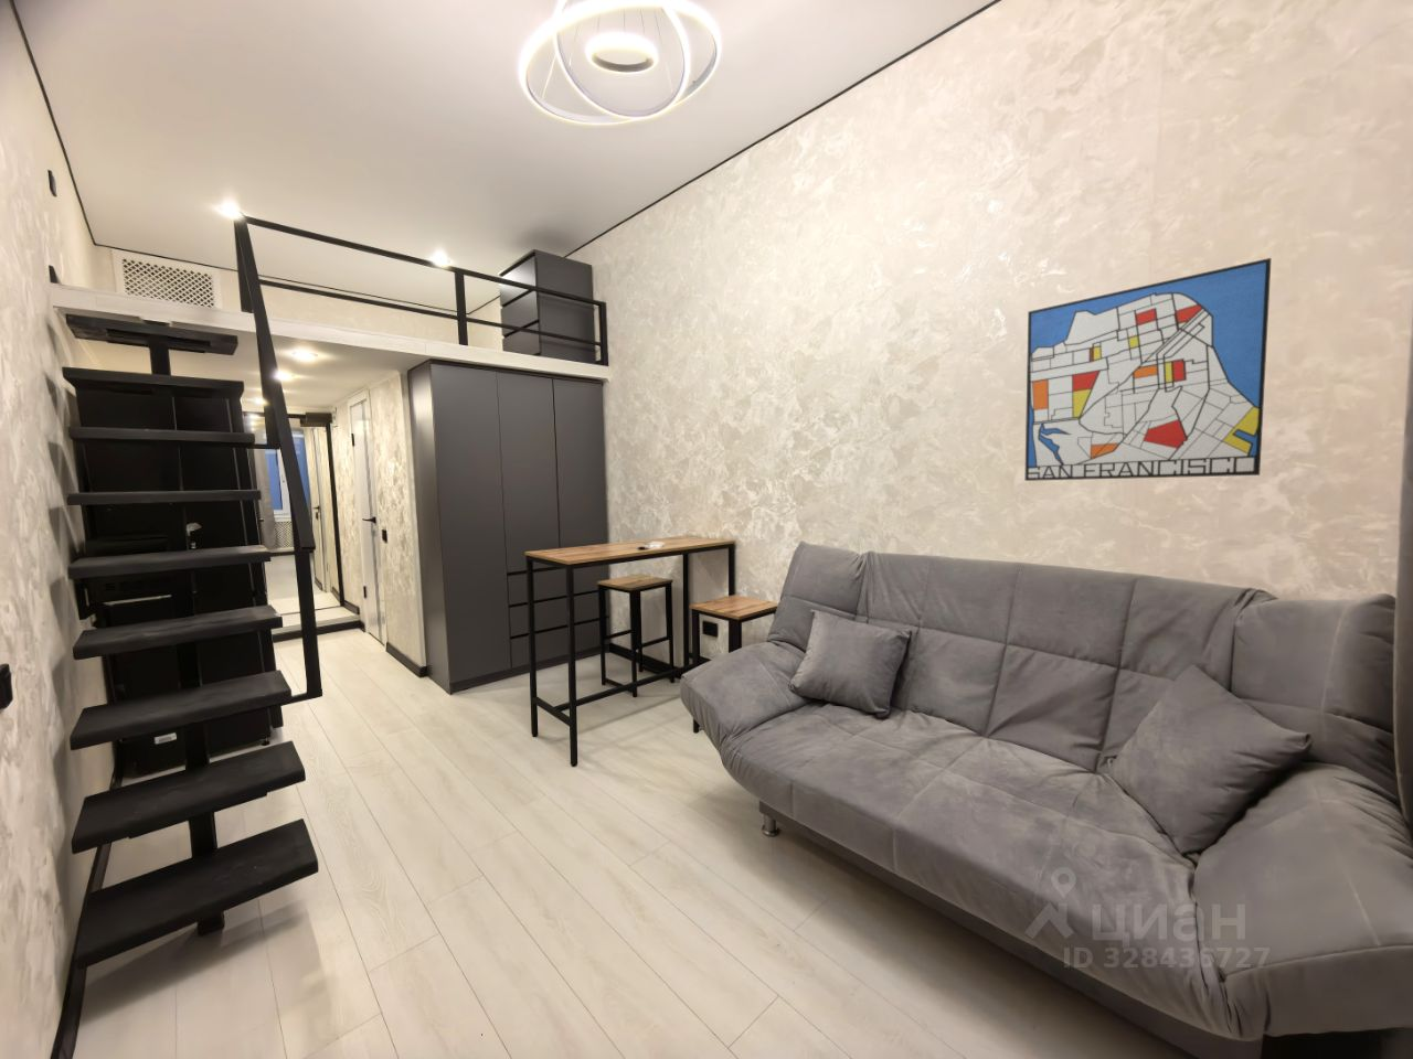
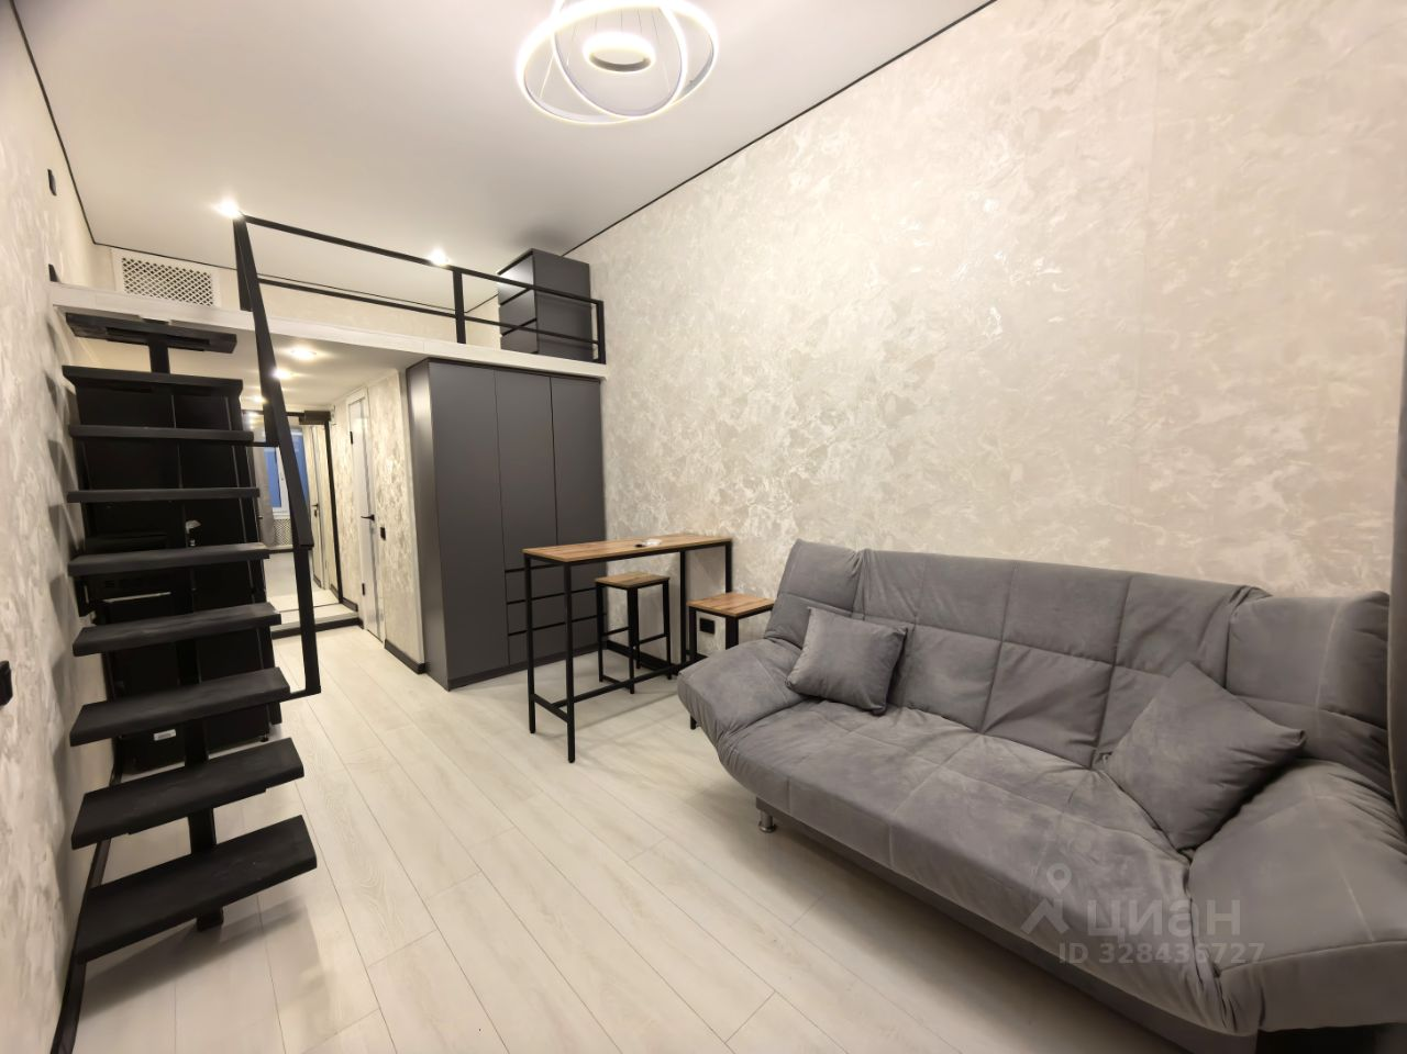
- wall art (1132, 384)
